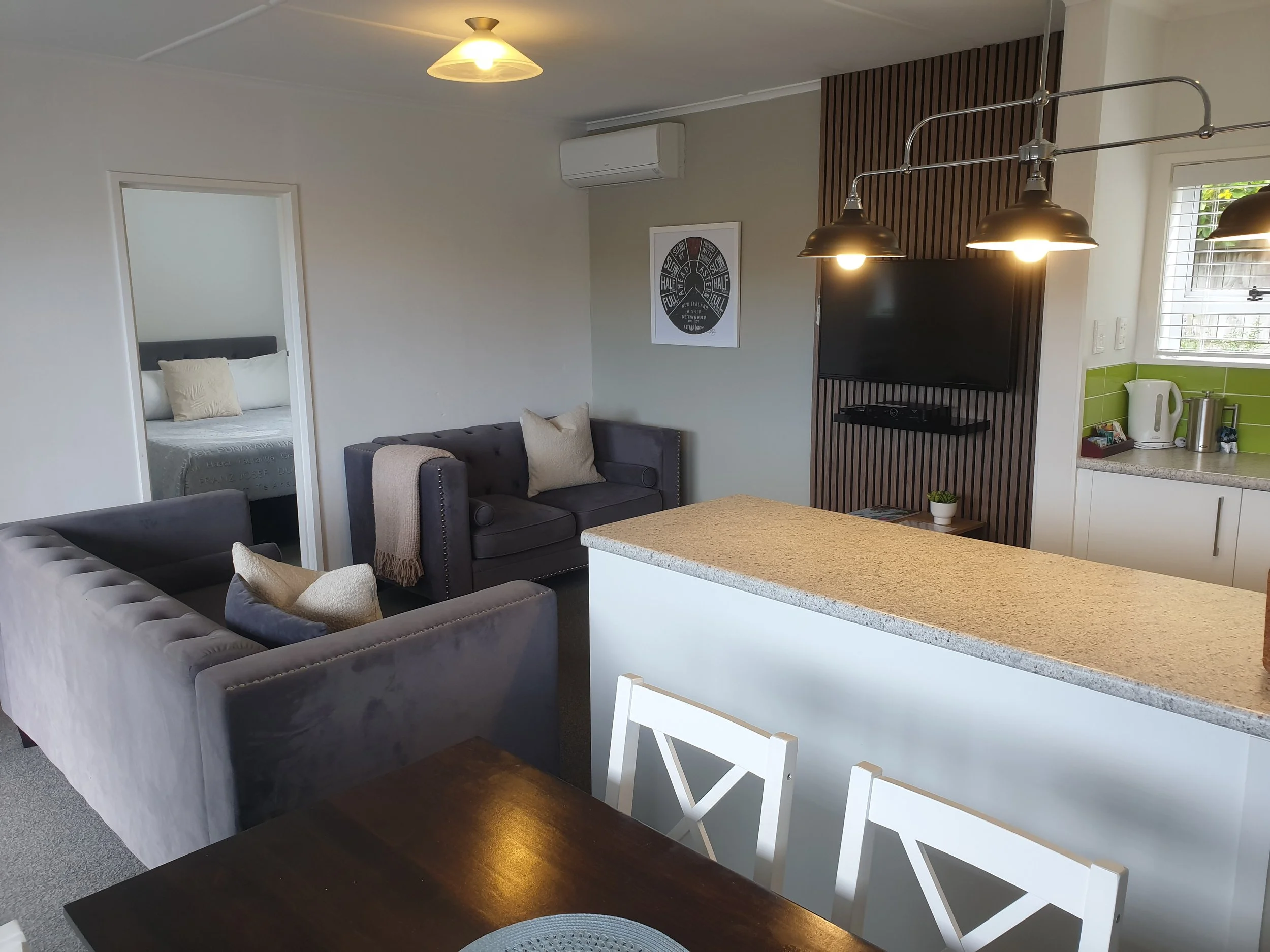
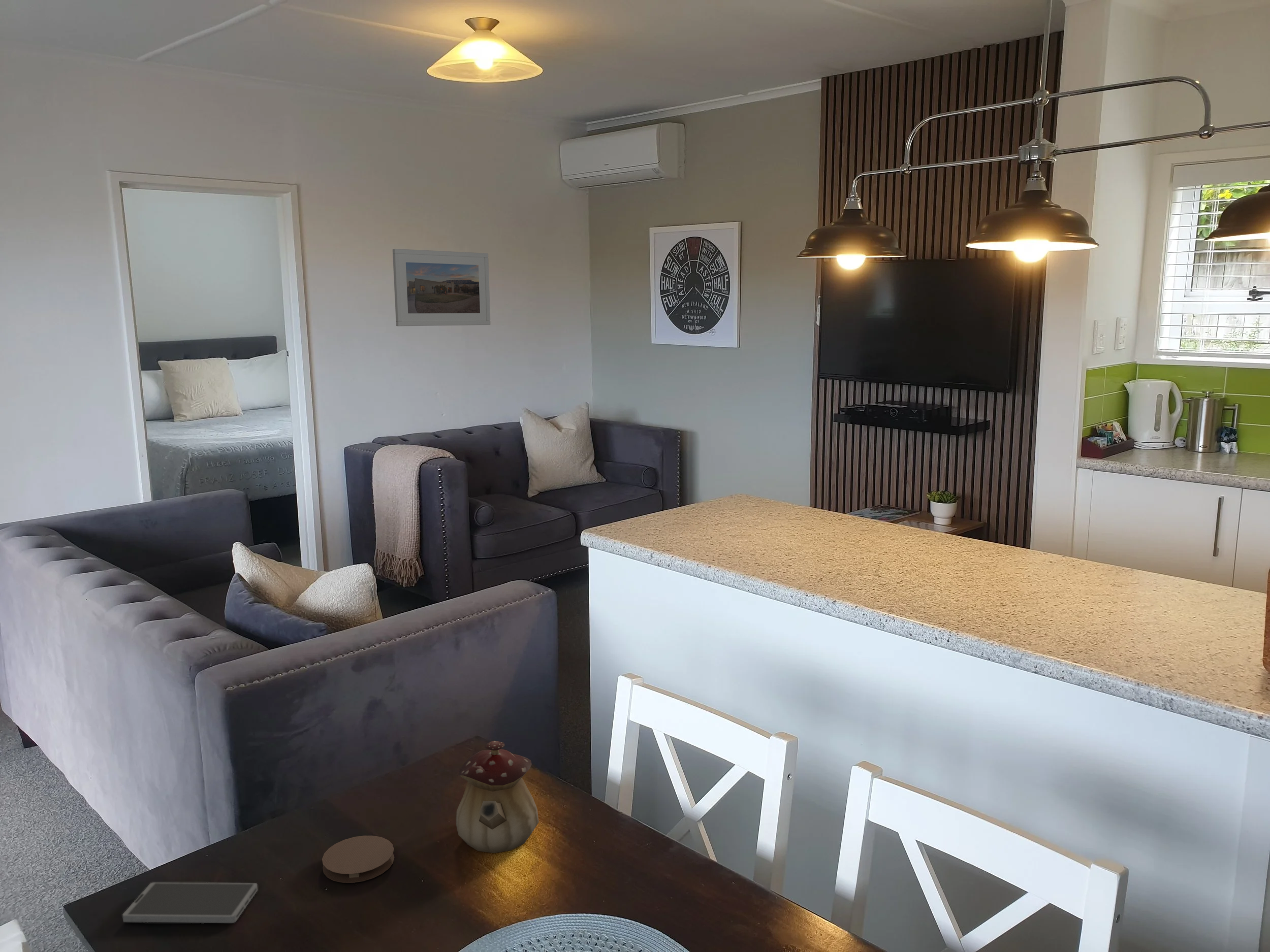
+ coaster (358, 858)
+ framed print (443, 288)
+ teapot (497, 785)
+ smartphone (192, 902)
